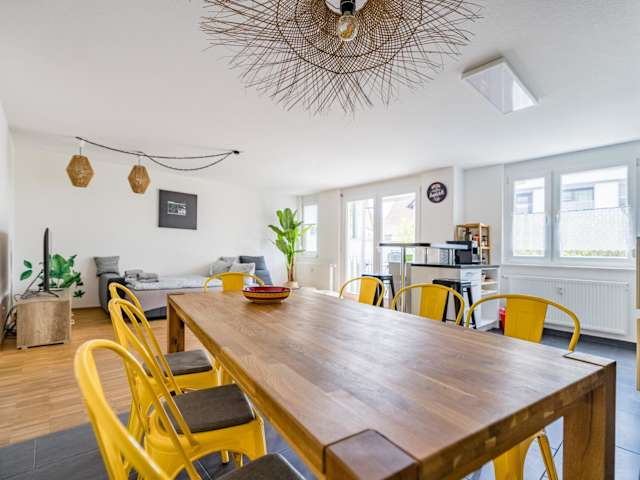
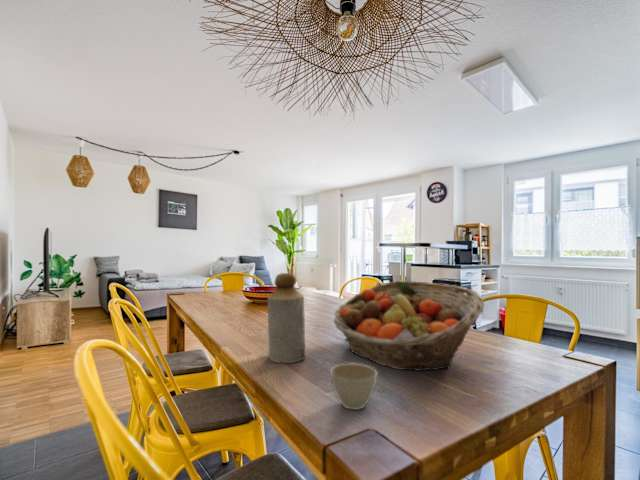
+ fruit basket (402, 318)
+ flower pot (353, 387)
+ bottle (286, 315)
